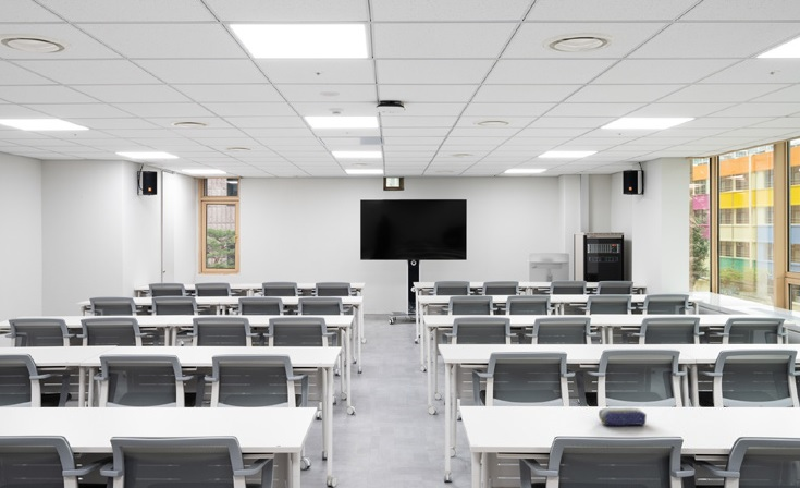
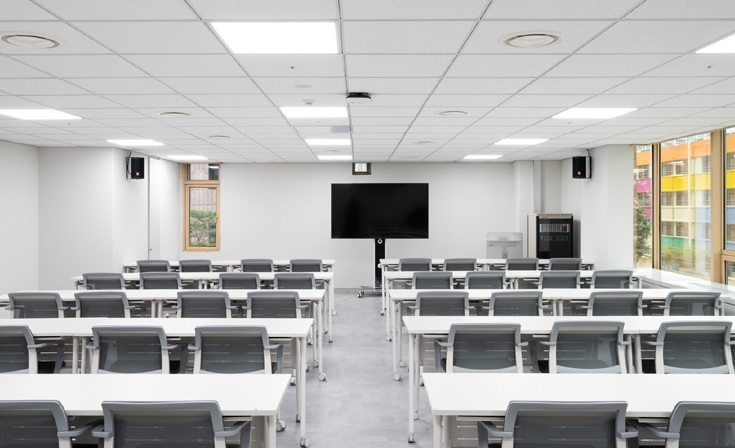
- pencil case (621, 416)
